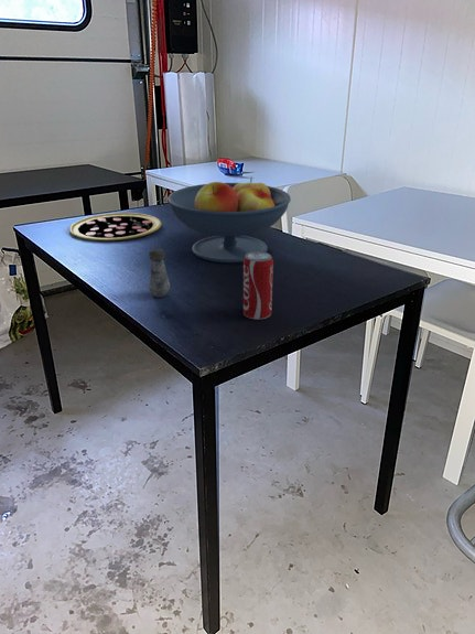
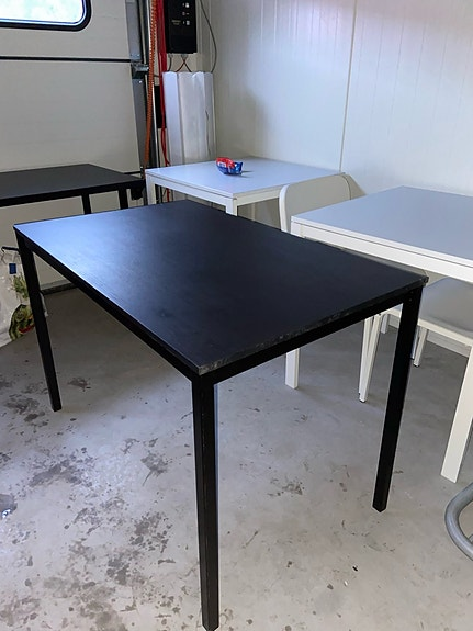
- fruit bowl (229, 214)
- beverage can (258, 284)
- pizza (116, 226)
- salt shaker (158, 272)
